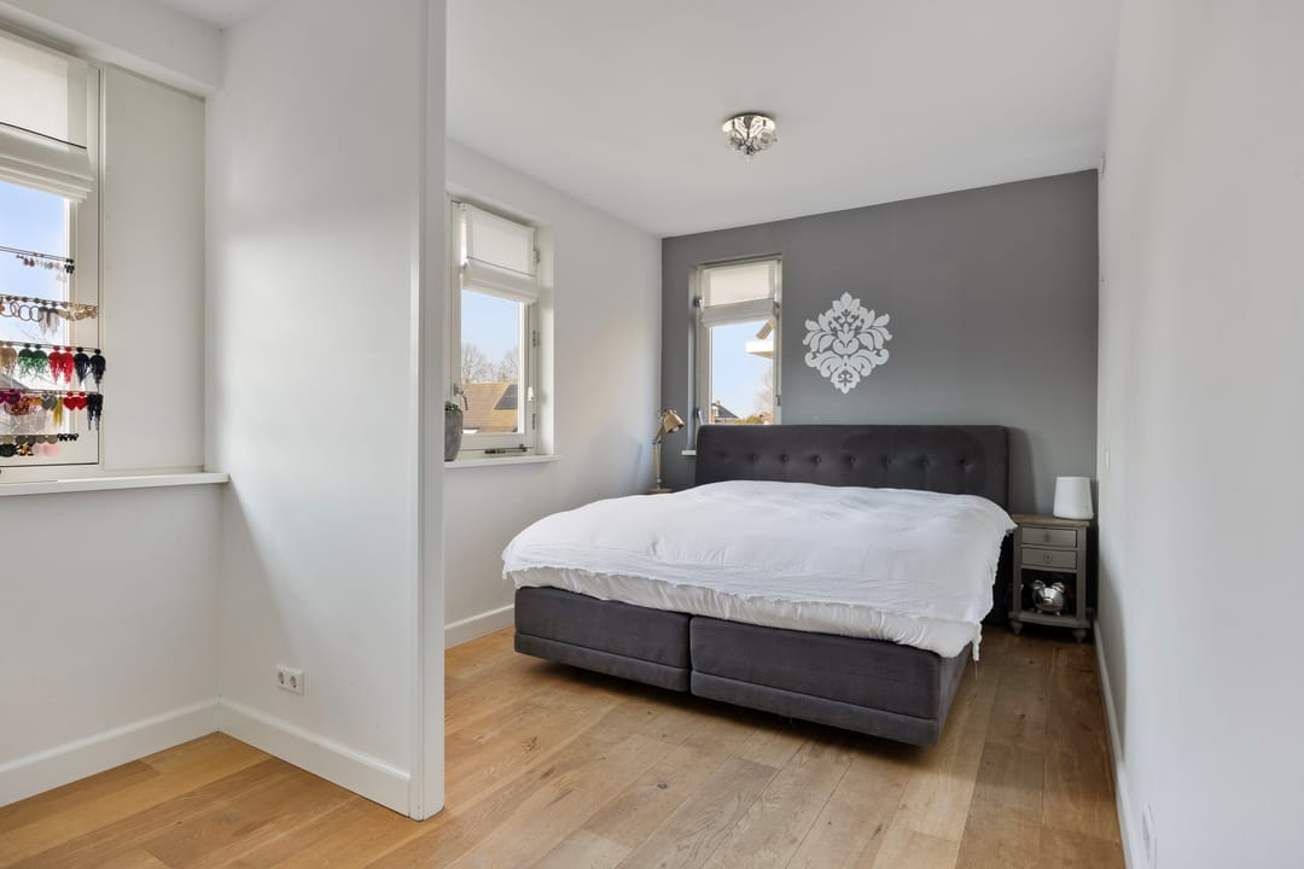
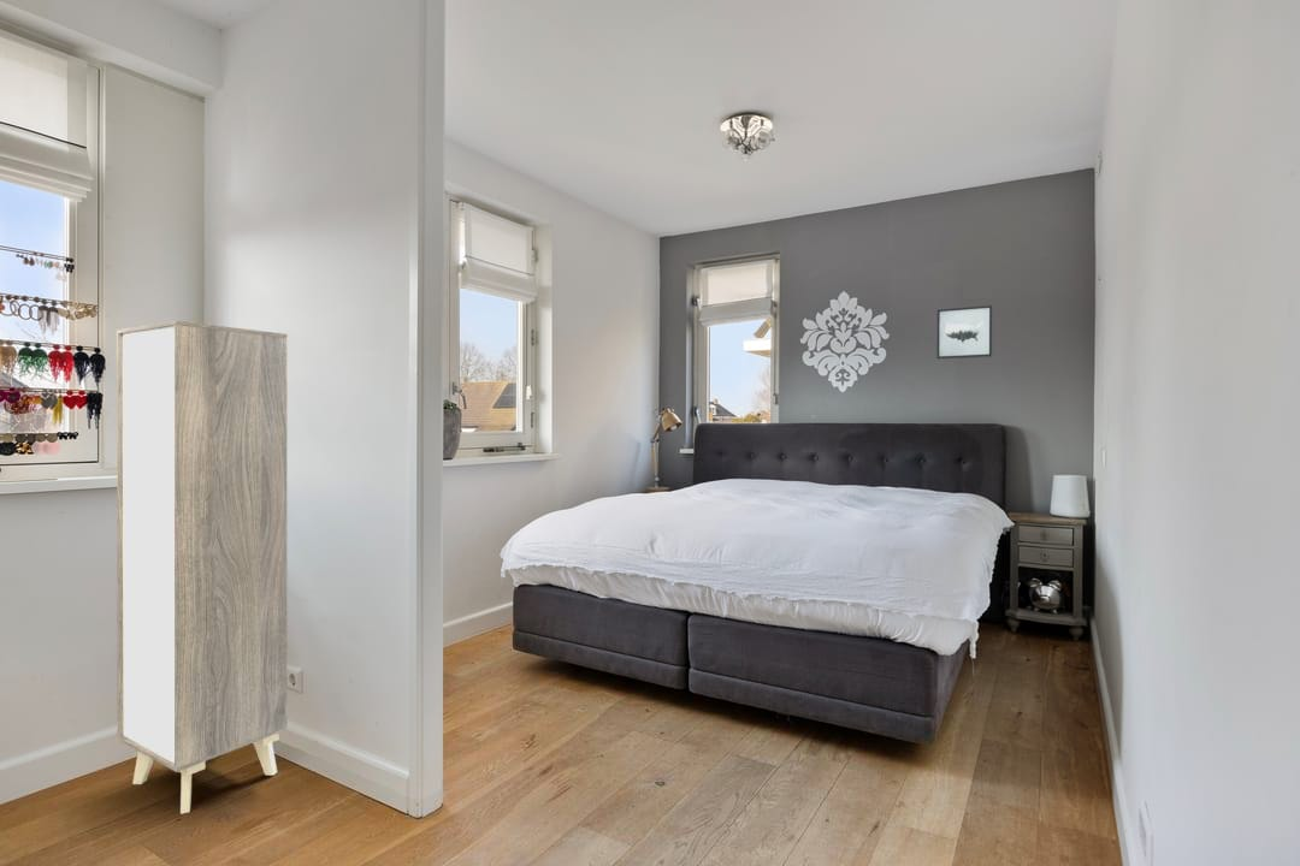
+ wall art (964, 332)
+ cabinet (206, 556)
